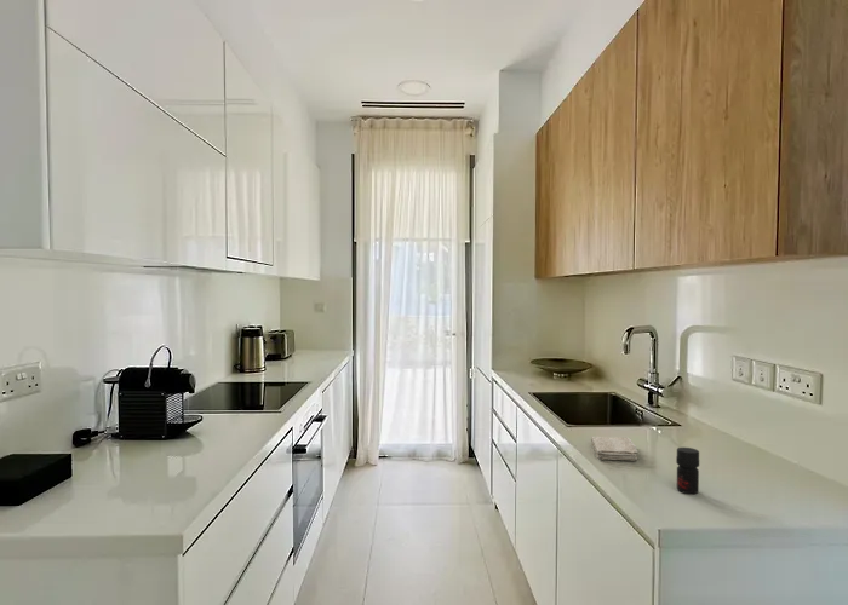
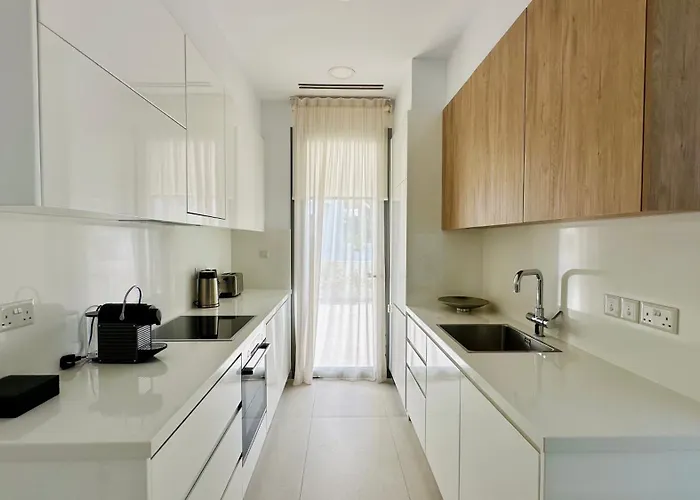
- washcloth (613, 446)
- jar (687, 469)
